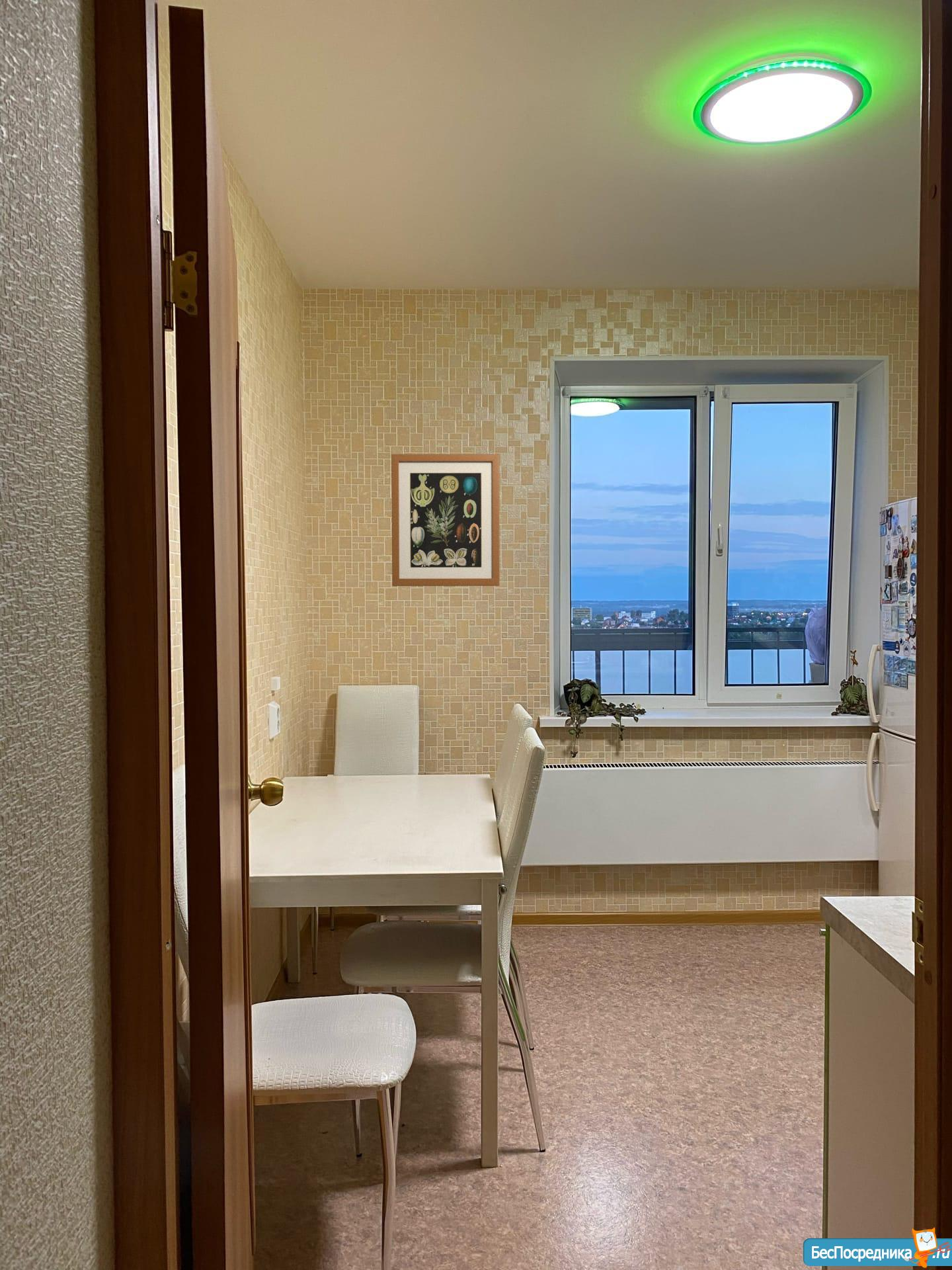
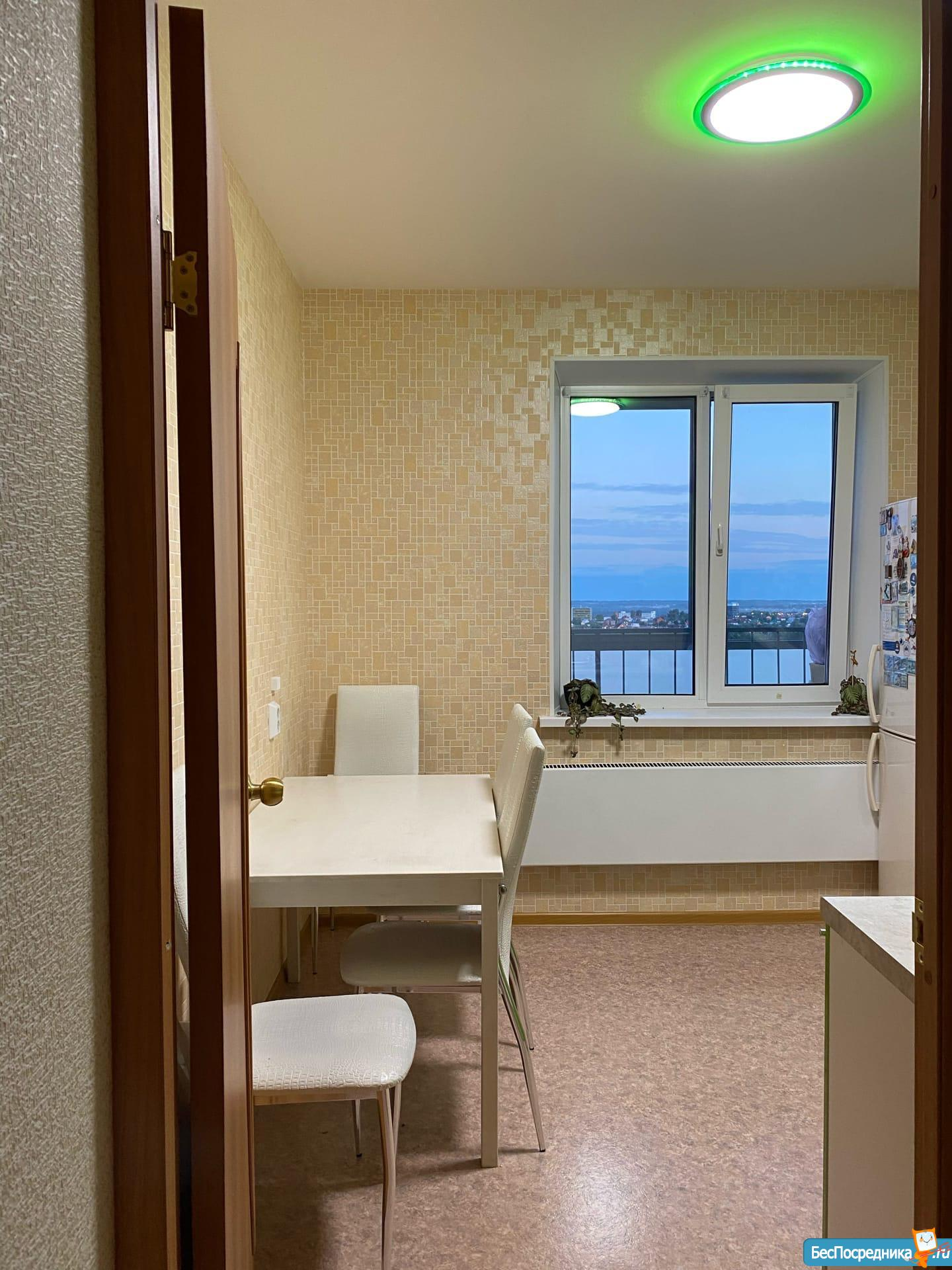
- wall art (446, 520)
